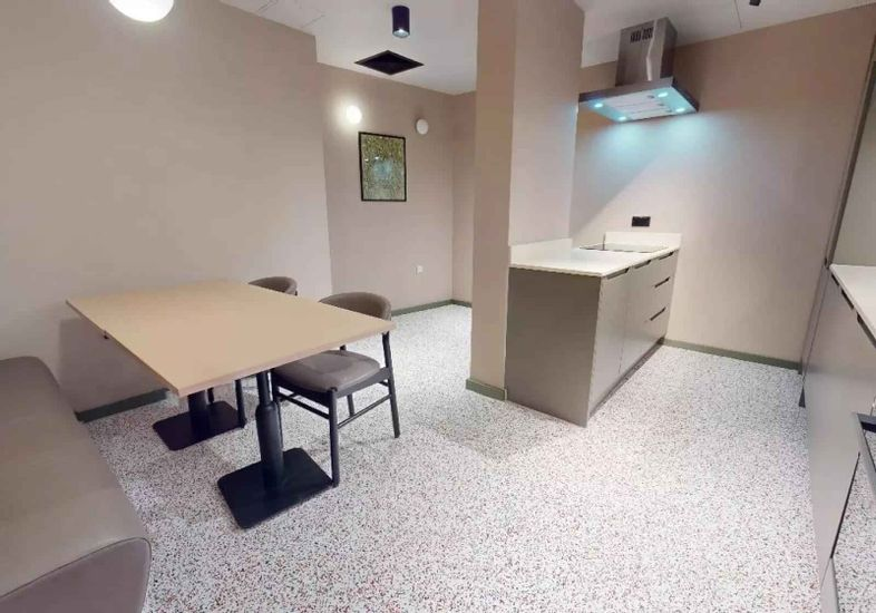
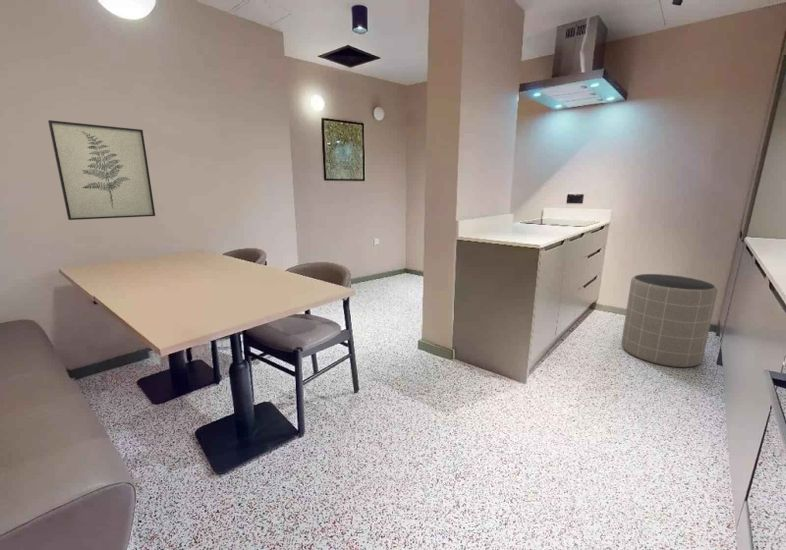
+ wall art (106, 173)
+ trash can (665, 317)
